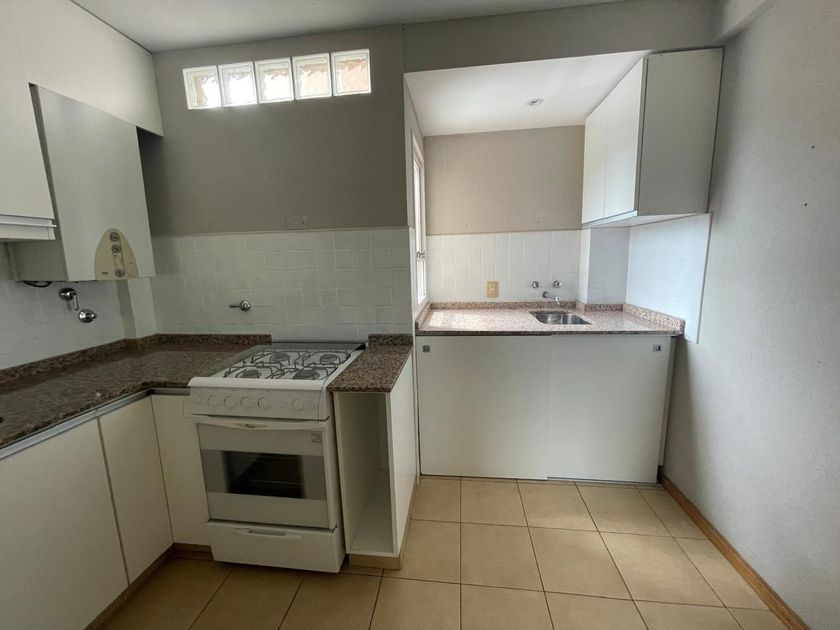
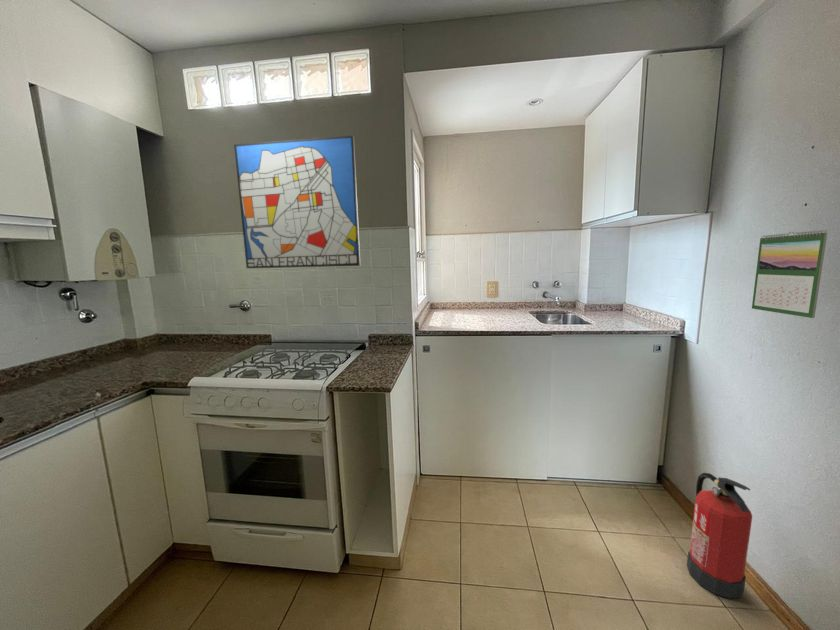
+ calendar (785, 273)
+ wall art (297, 205)
+ fire extinguisher (715, 521)
